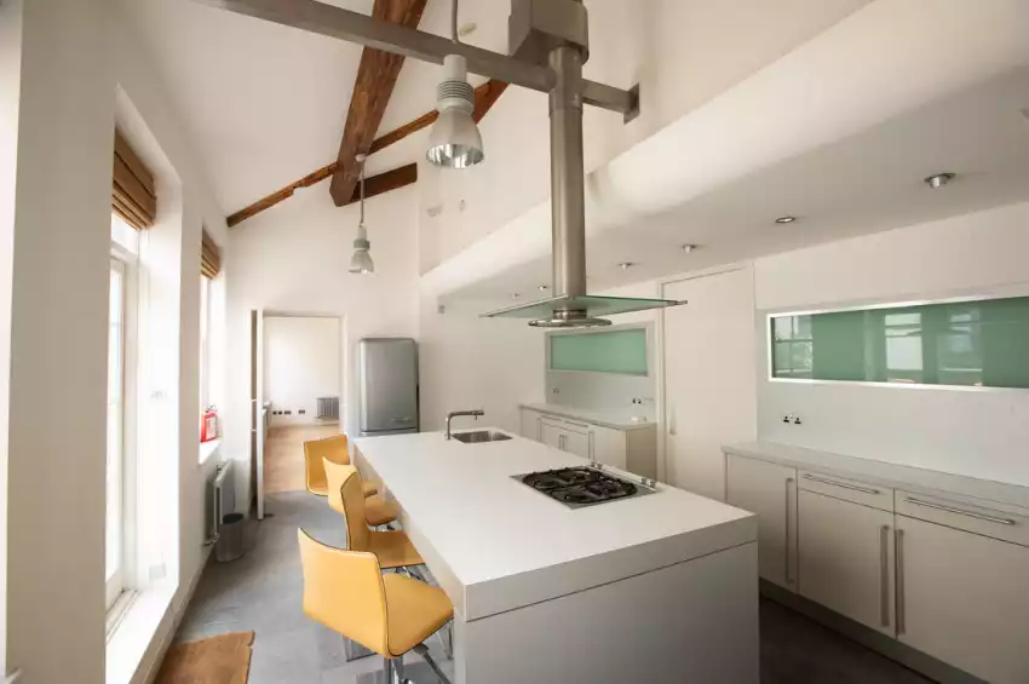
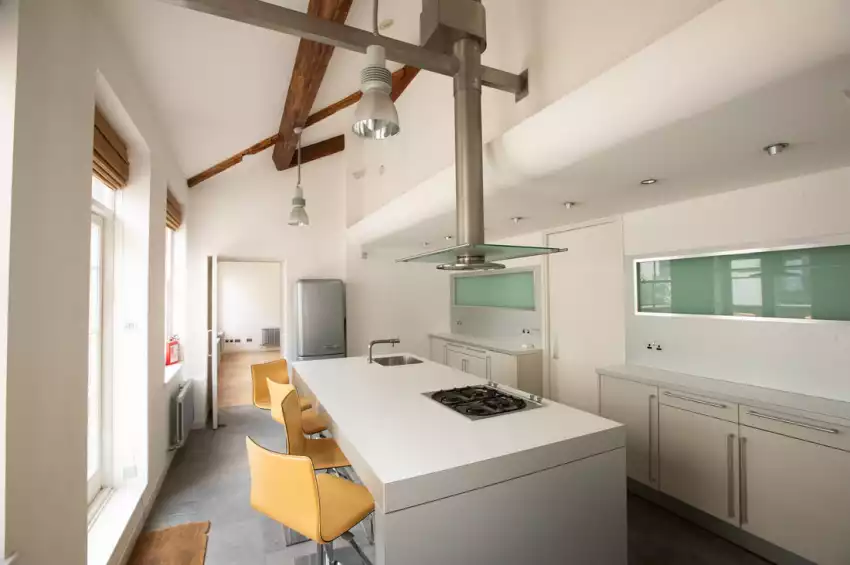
- waste basket (229, 538)
